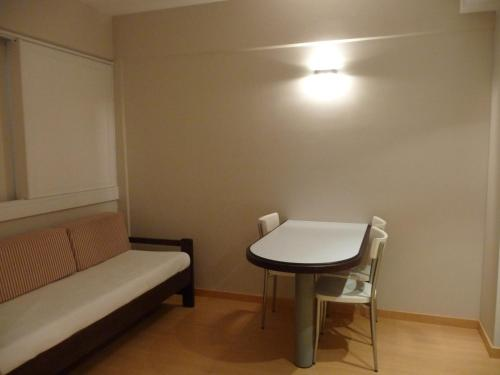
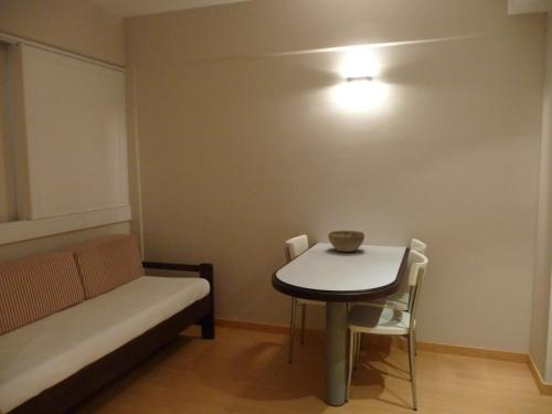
+ decorative bowl (346, 242)
